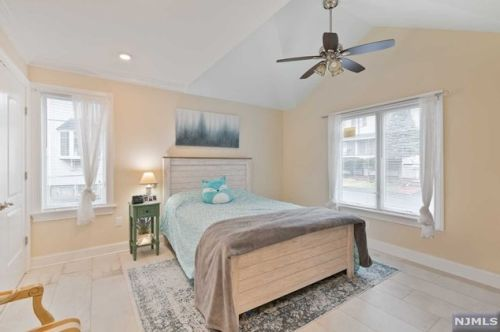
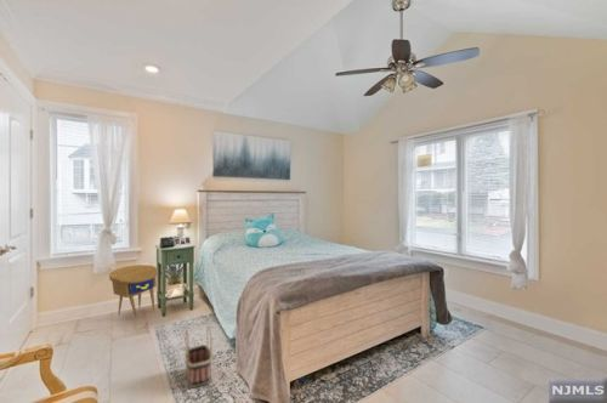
+ side table (134, 291)
+ basket (198, 351)
